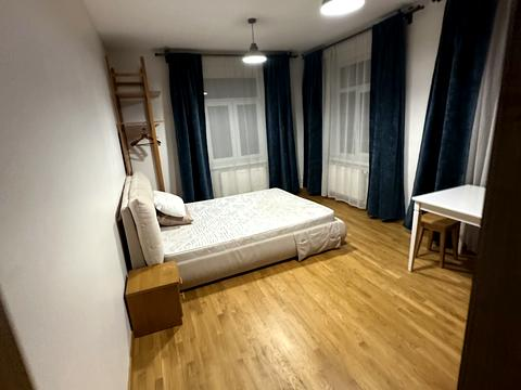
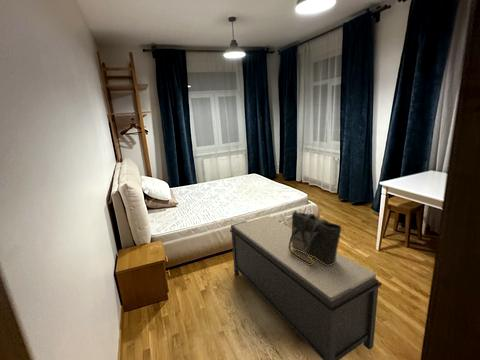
+ bench (289, 274)
+ tote bag (310, 237)
